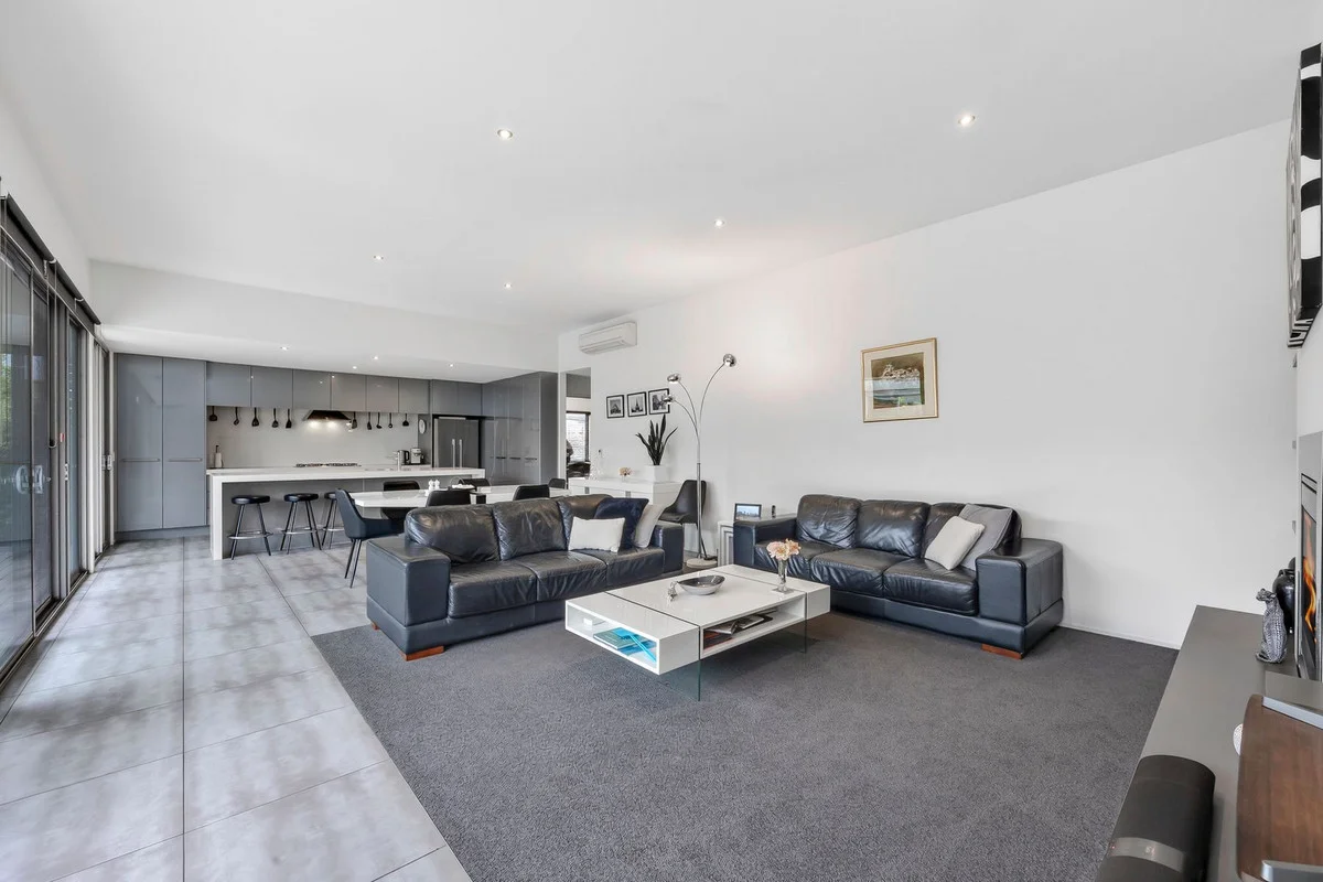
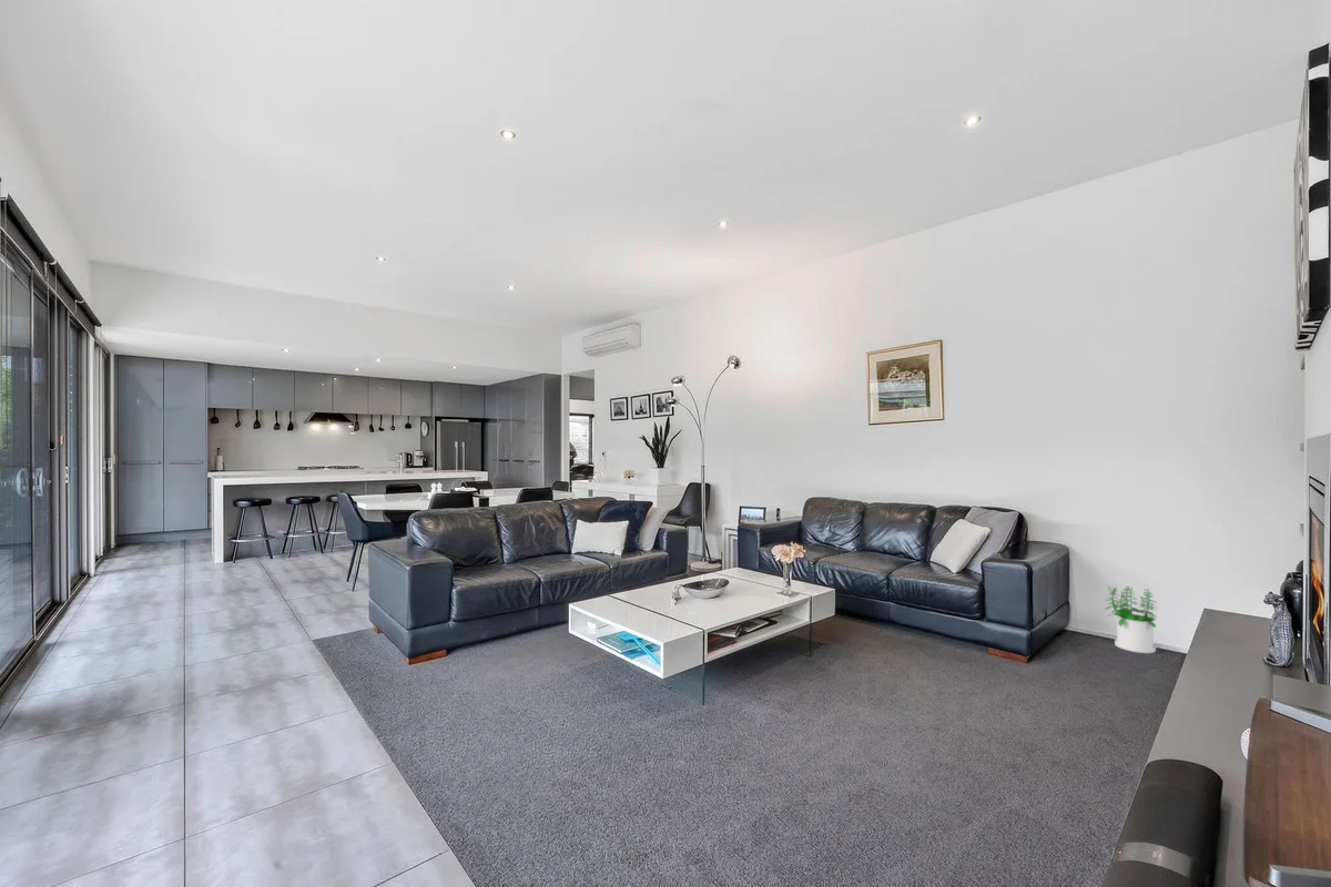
+ potted plant (1129, 616)
